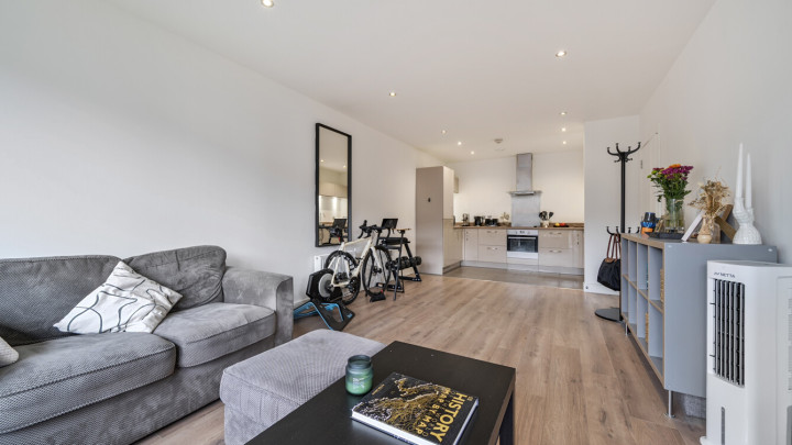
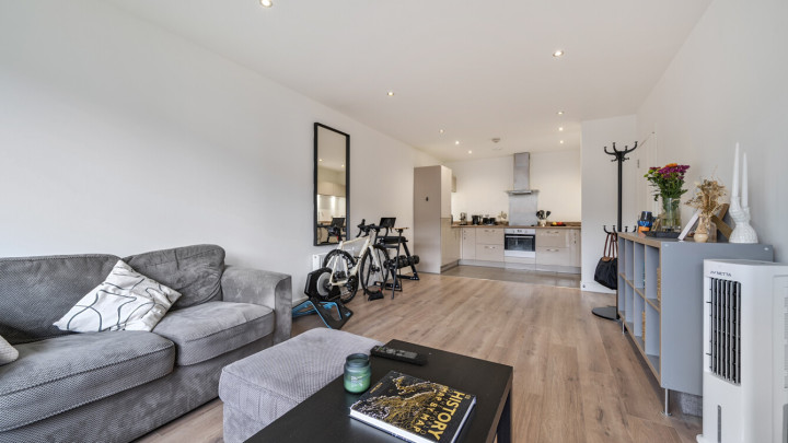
+ remote control (397, 354)
